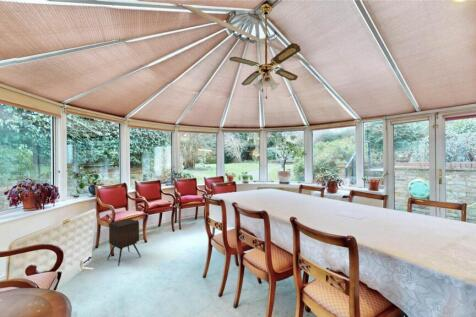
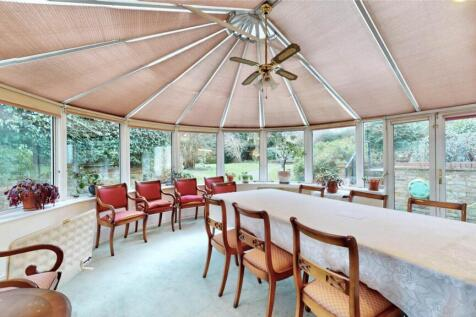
- side table (124, 240)
